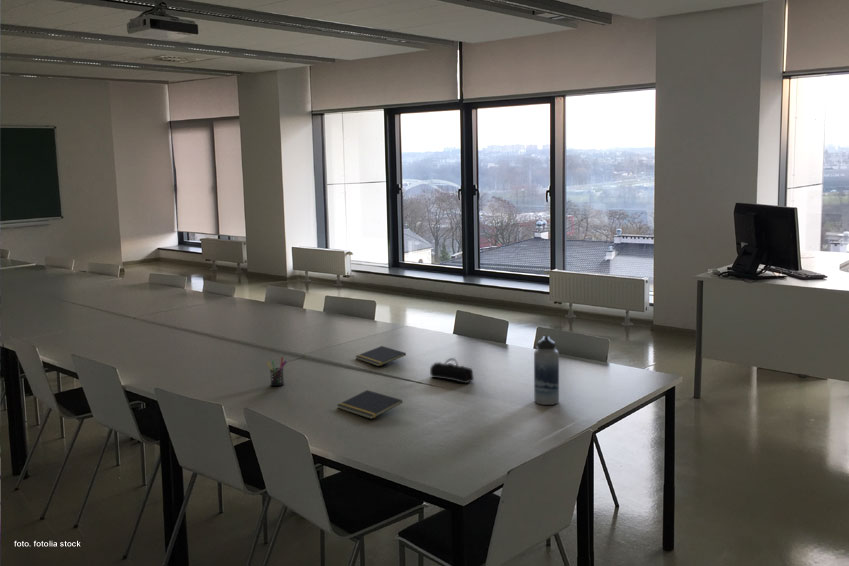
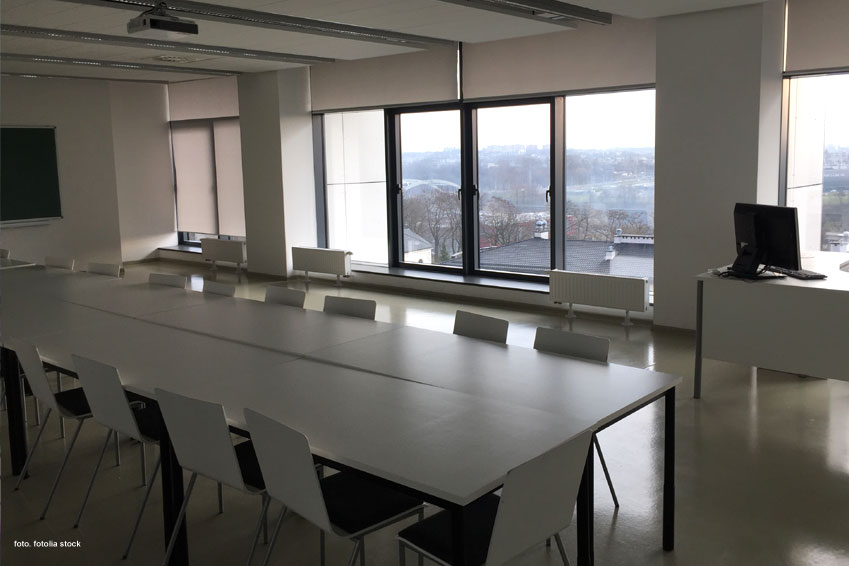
- notepad (369, 403)
- pencil case (451, 368)
- notepad (380, 355)
- water bottle (547, 368)
- pen holder (276, 371)
